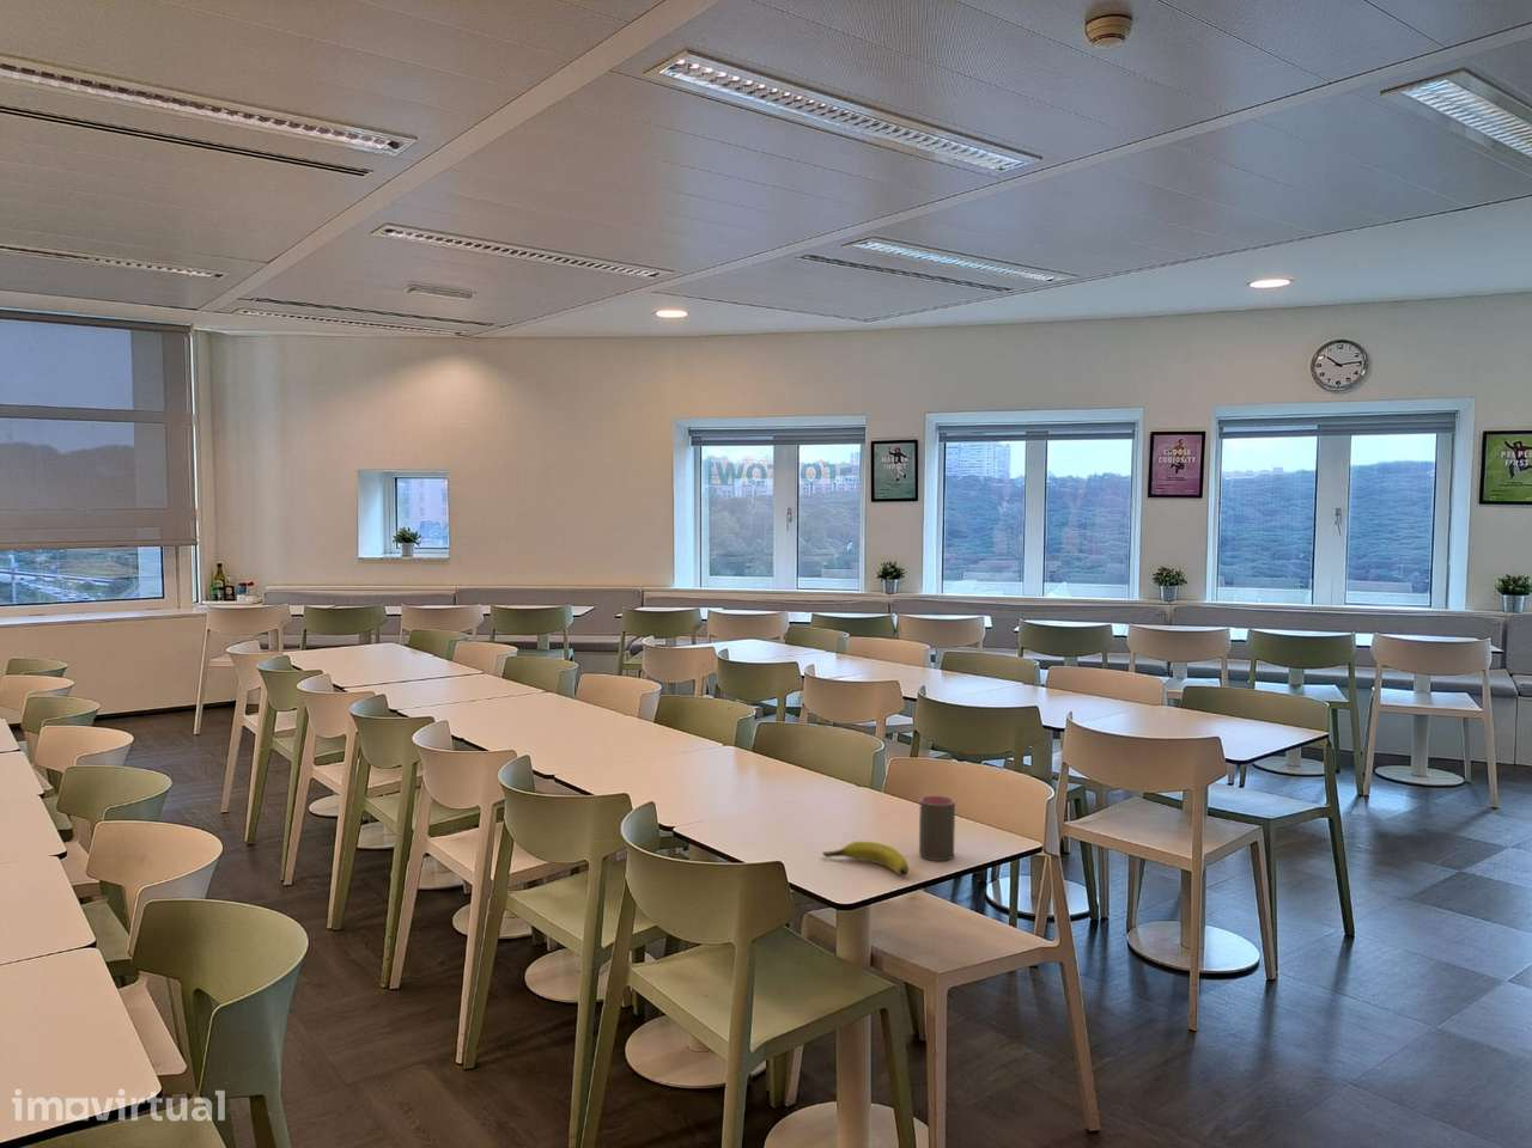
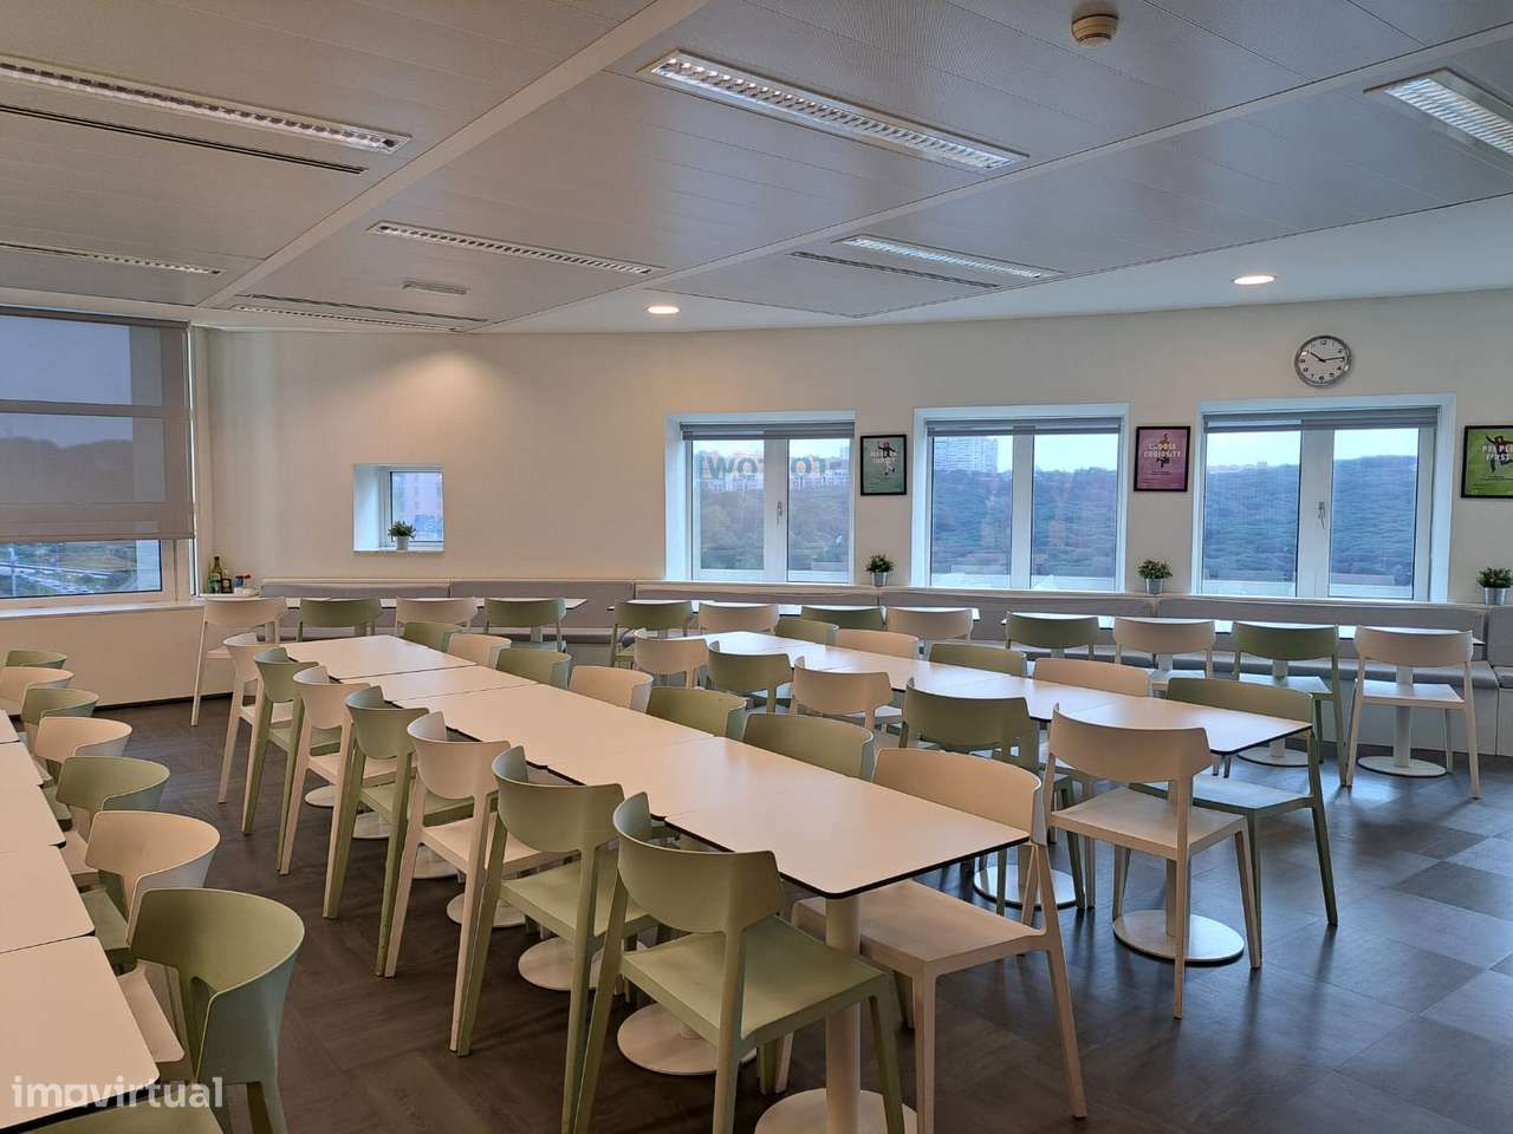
- banana (870, 855)
- cup (936, 827)
